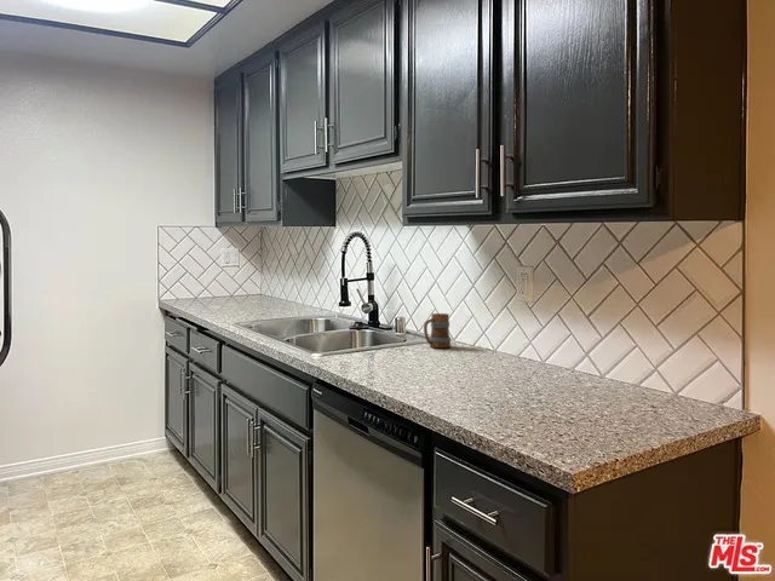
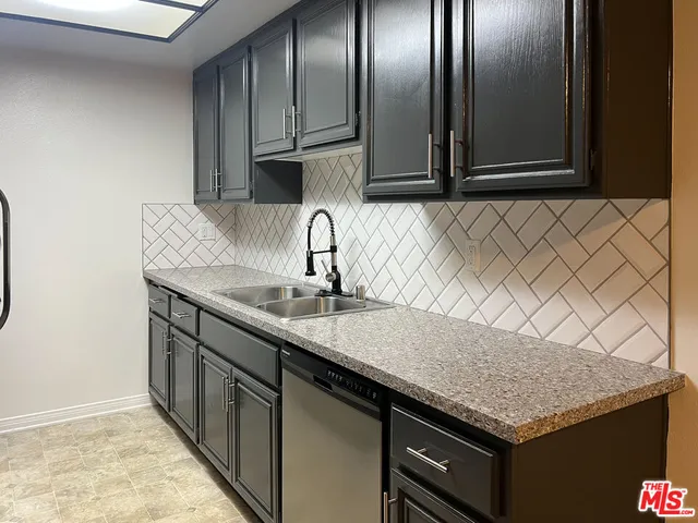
- mug (436, 330)
